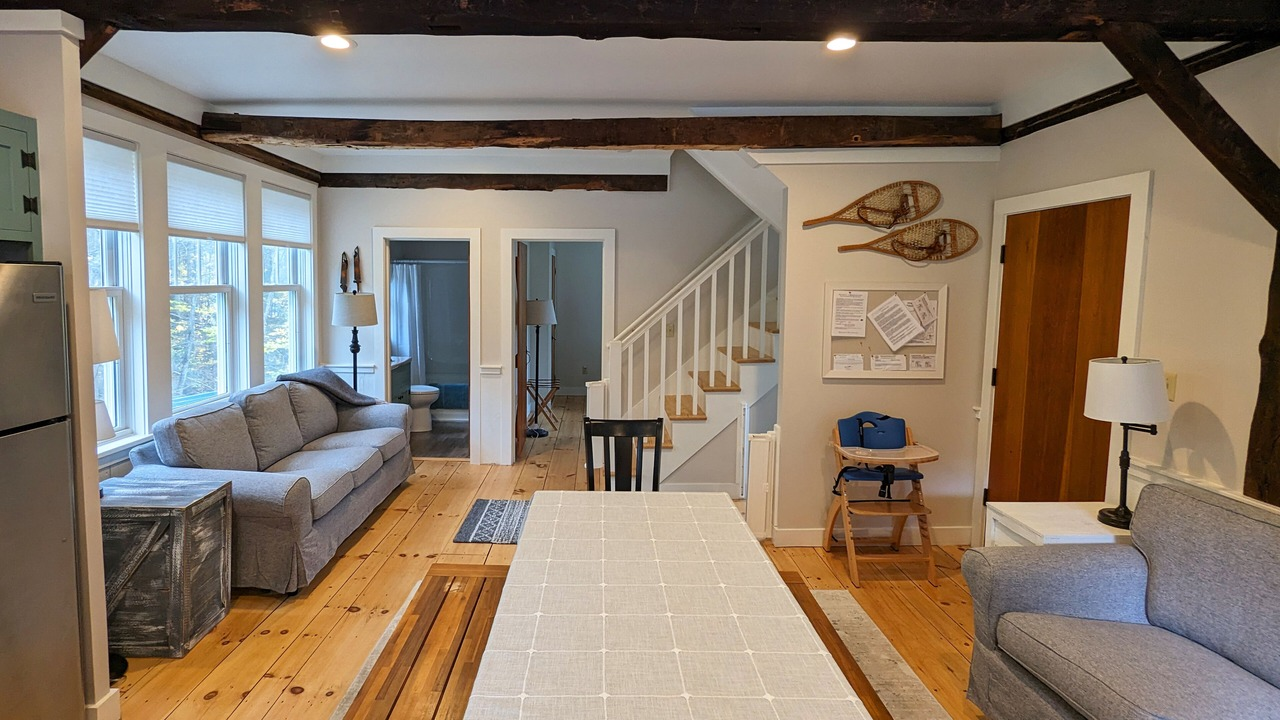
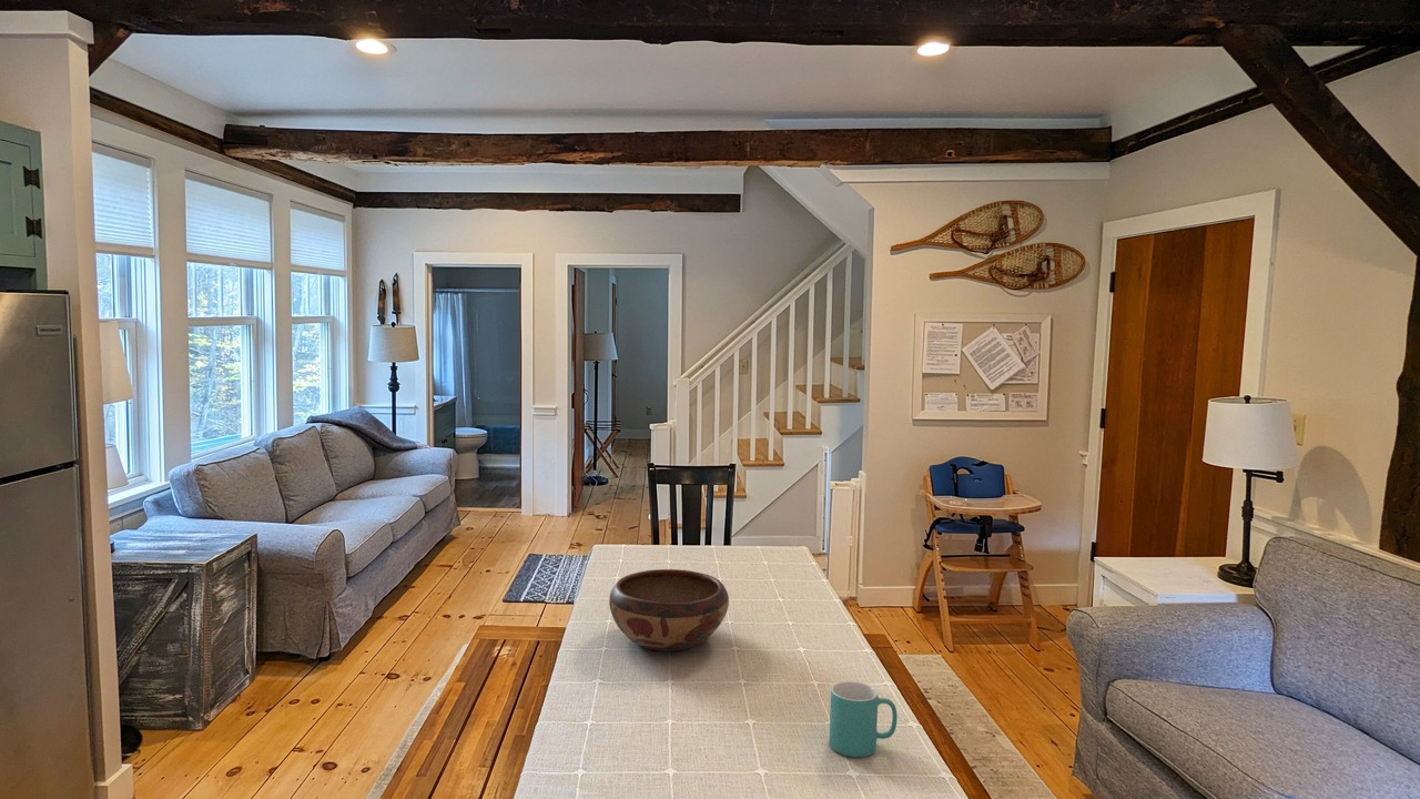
+ mug (863, 718)
+ decorative bowl (669, 611)
